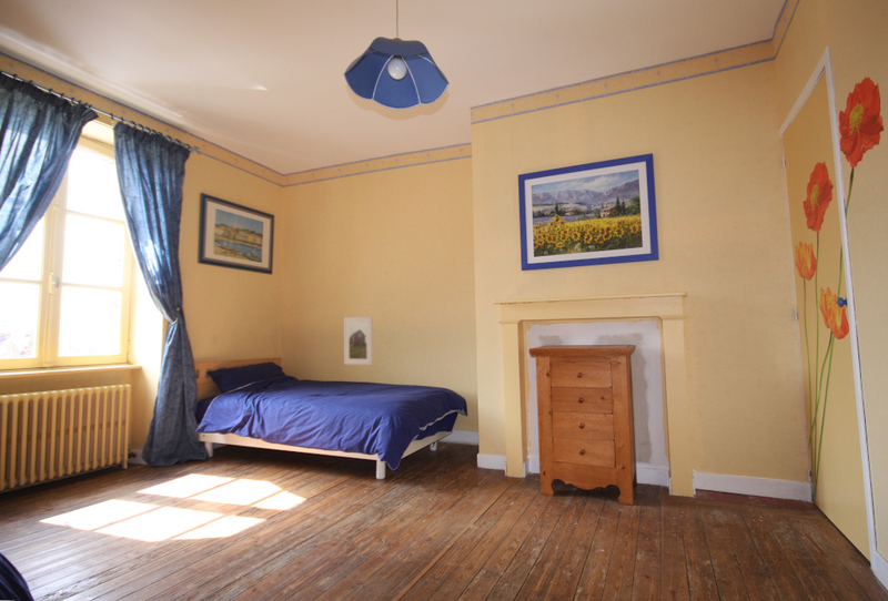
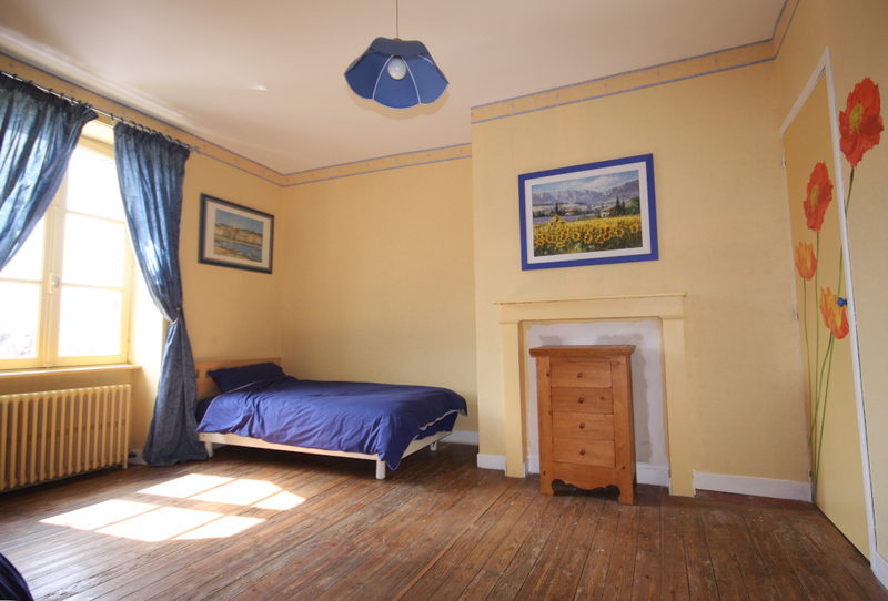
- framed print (357, 340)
